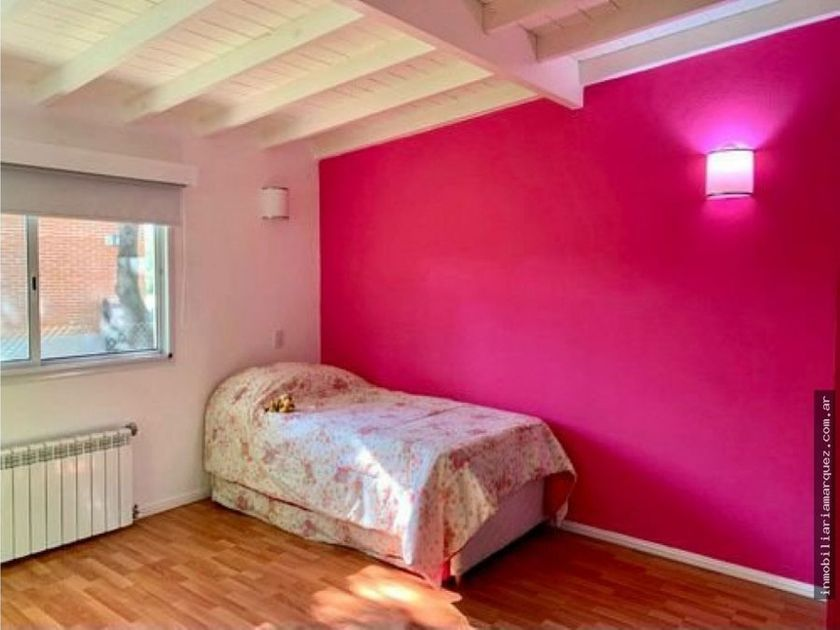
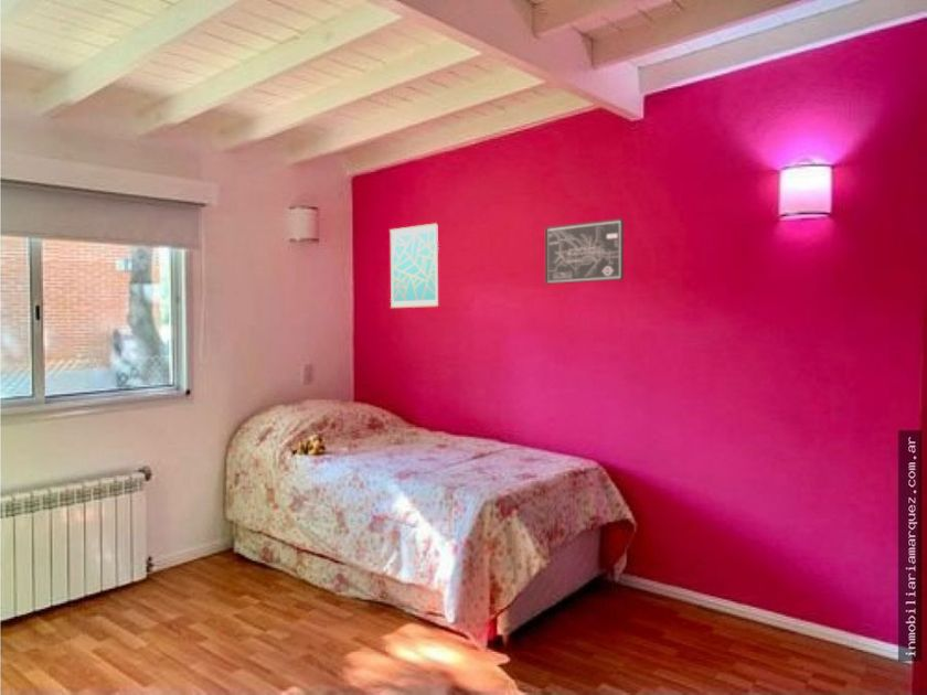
+ wall art (413, 267)
+ wall art (583, 253)
